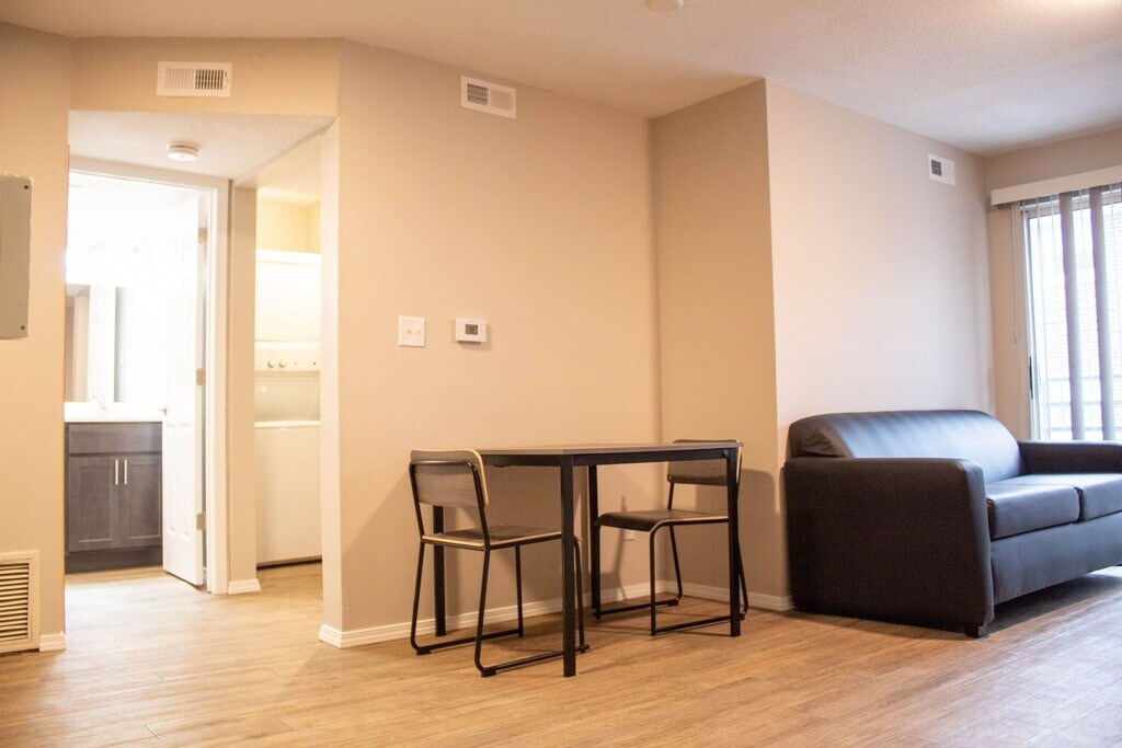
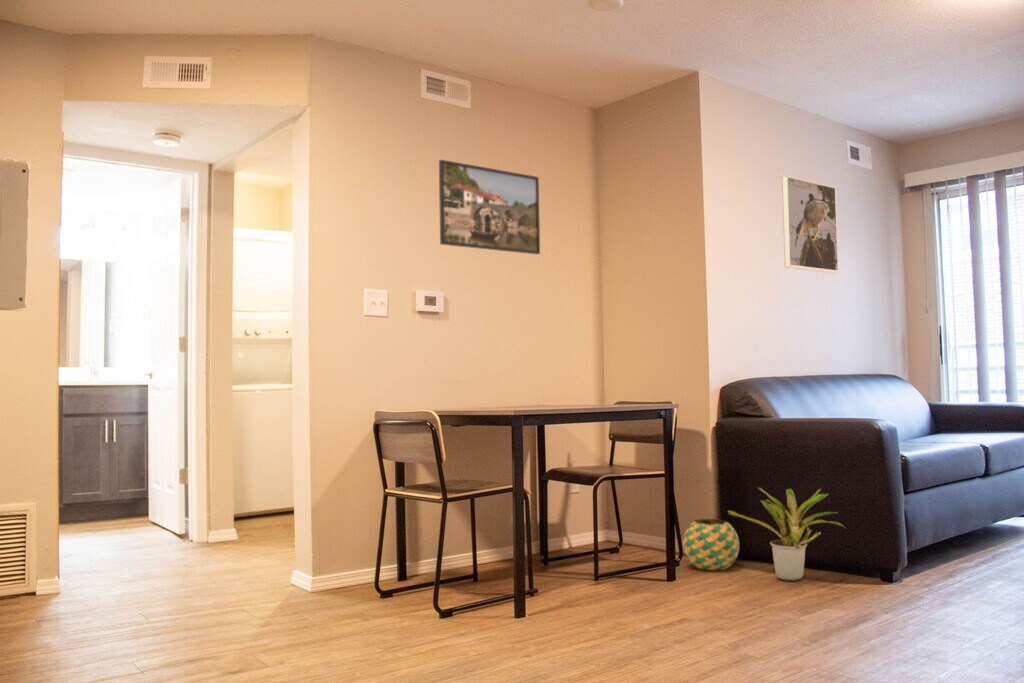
+ potted plant (791, 532)
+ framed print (811, 226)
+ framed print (491, 209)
+ decorative ball (711, 544)
